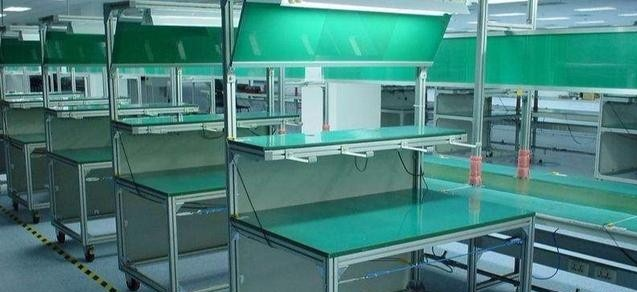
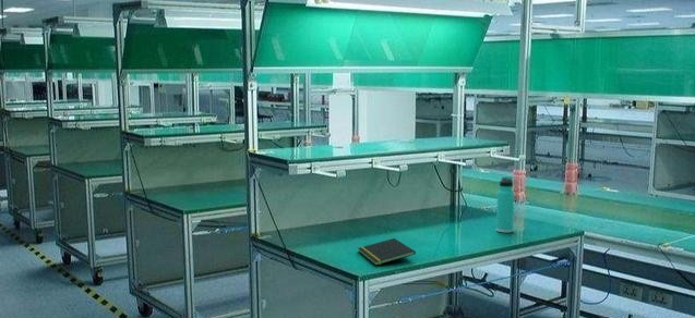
+ thermos bottle (505, 204)
+ notepad (385, 250)
